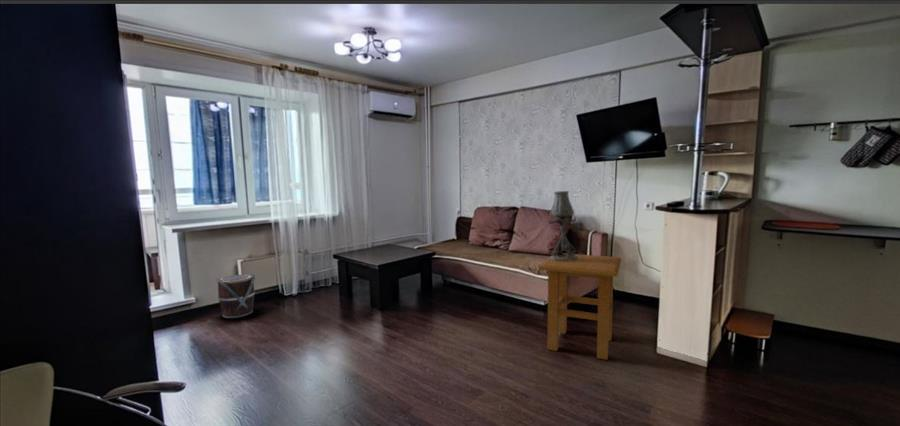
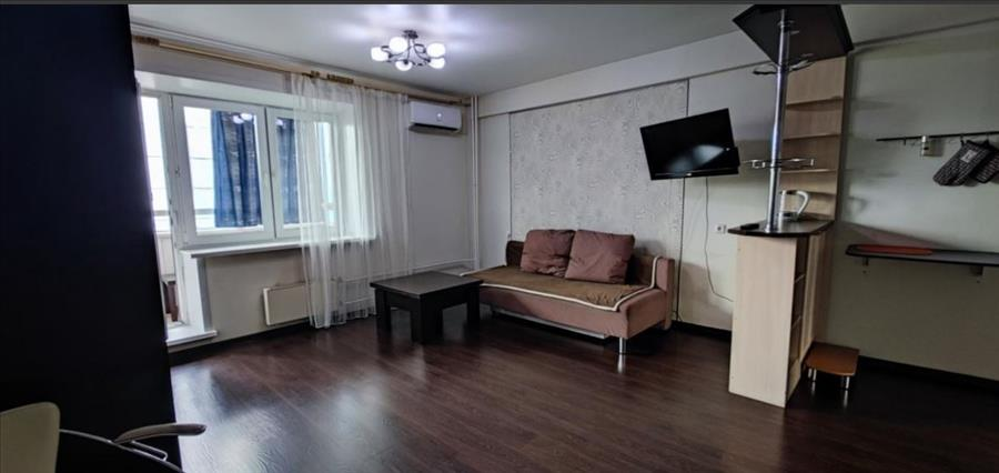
- bucket (236, 294)
- table lamp (564, 225)
- side table (581, 302)
